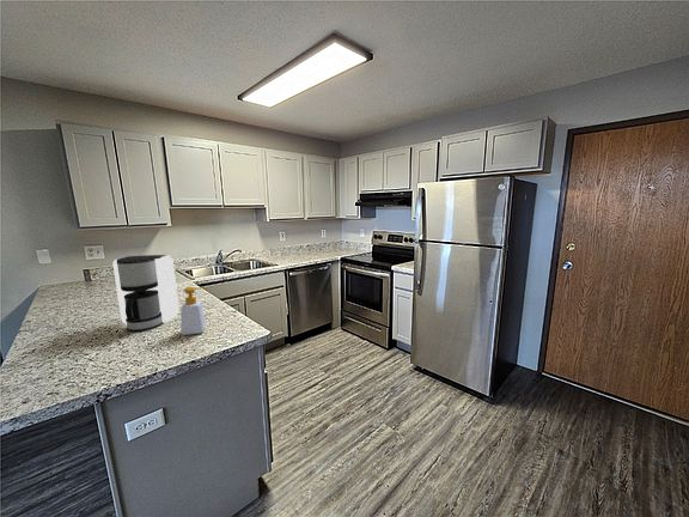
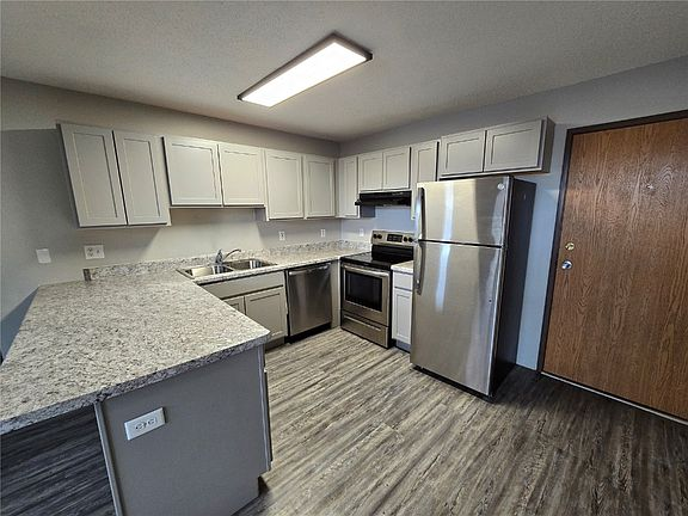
- soap bottle (196, 309)
- coffee maker (140, 292)
